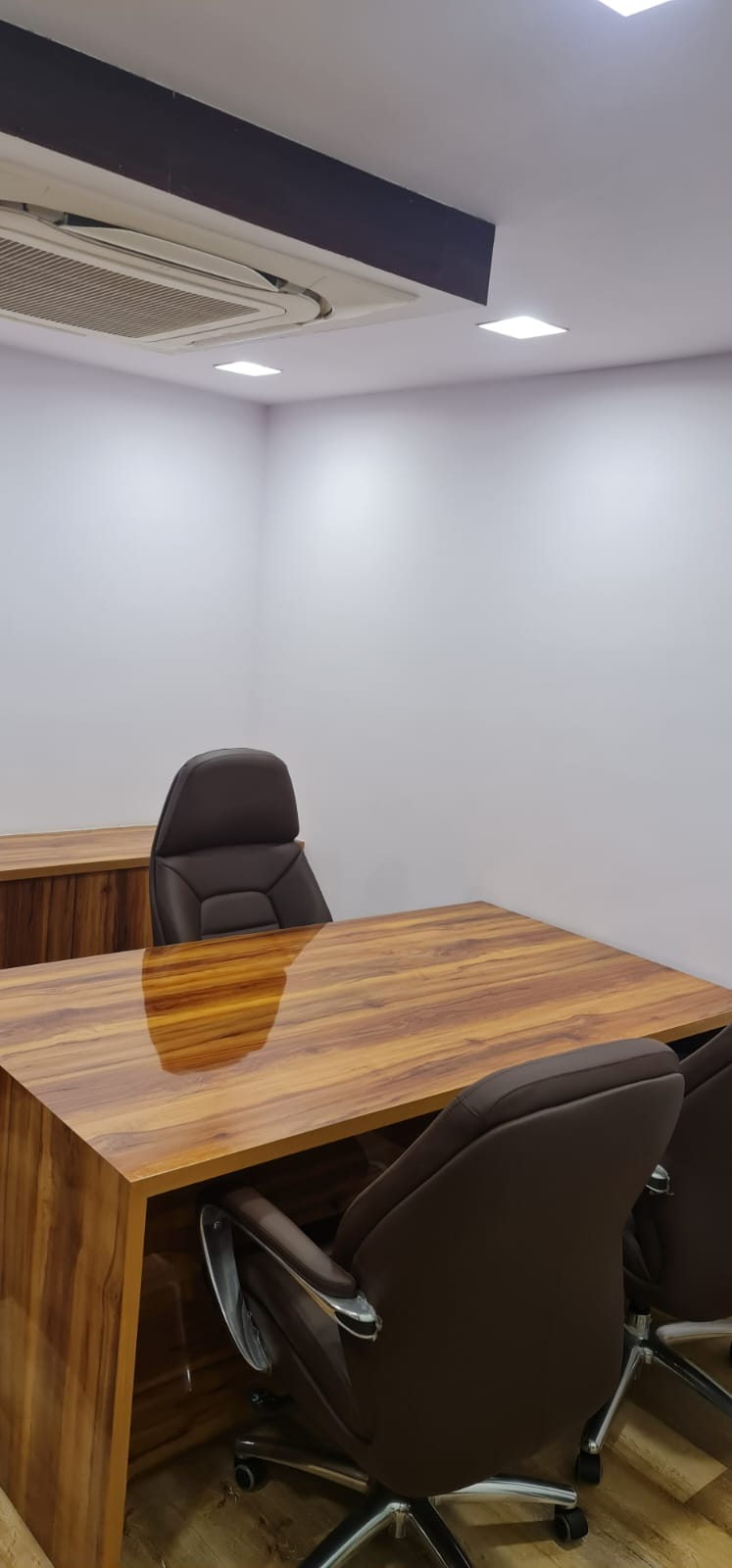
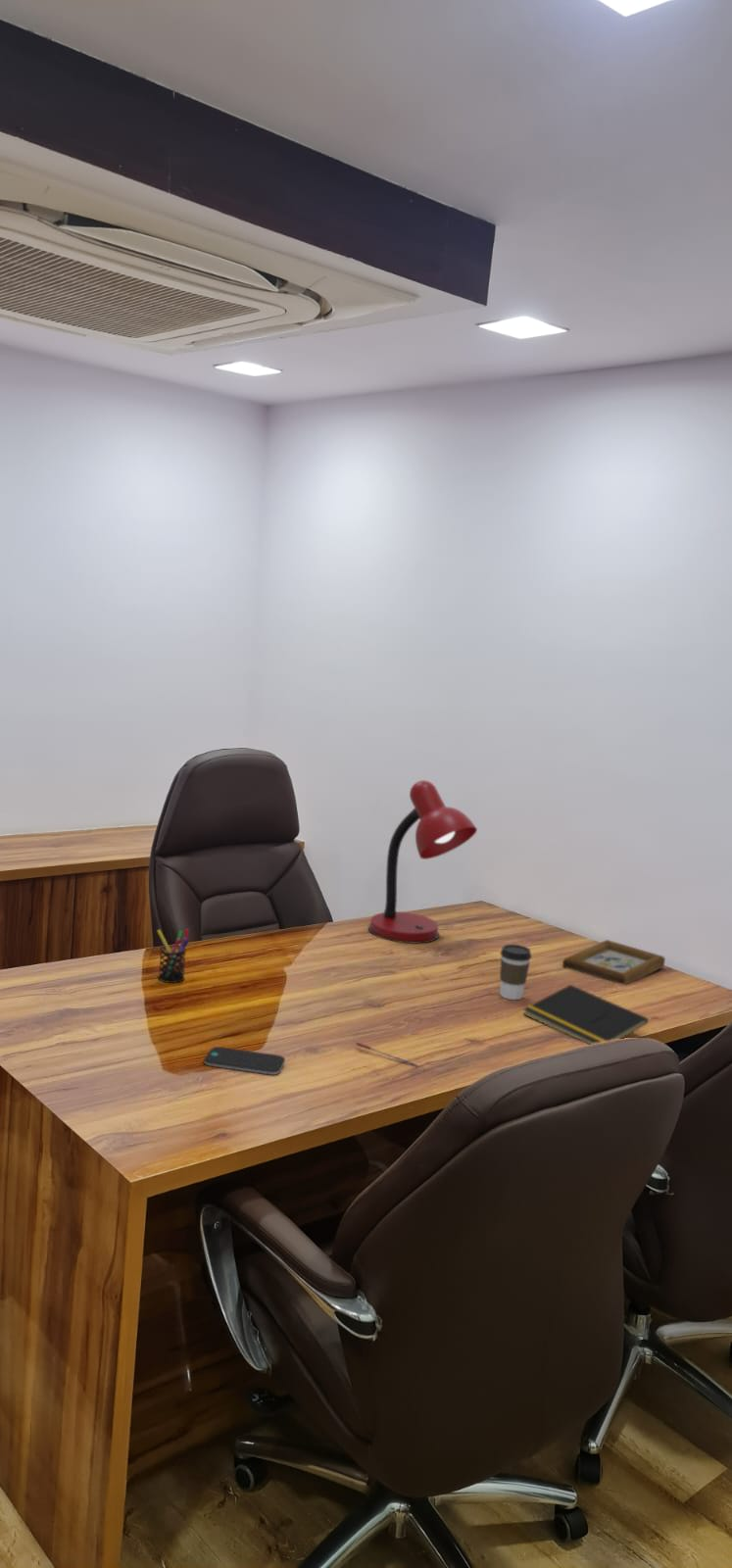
+ notepad (584, 1015)
+ picture frame (614, 961)
+ pen holder (175, 952)
+ smartphone (244, 1060)
+ pen (386, 1054)
+ desk lamp (423, 858)
+ coffee cup (513, 972)
